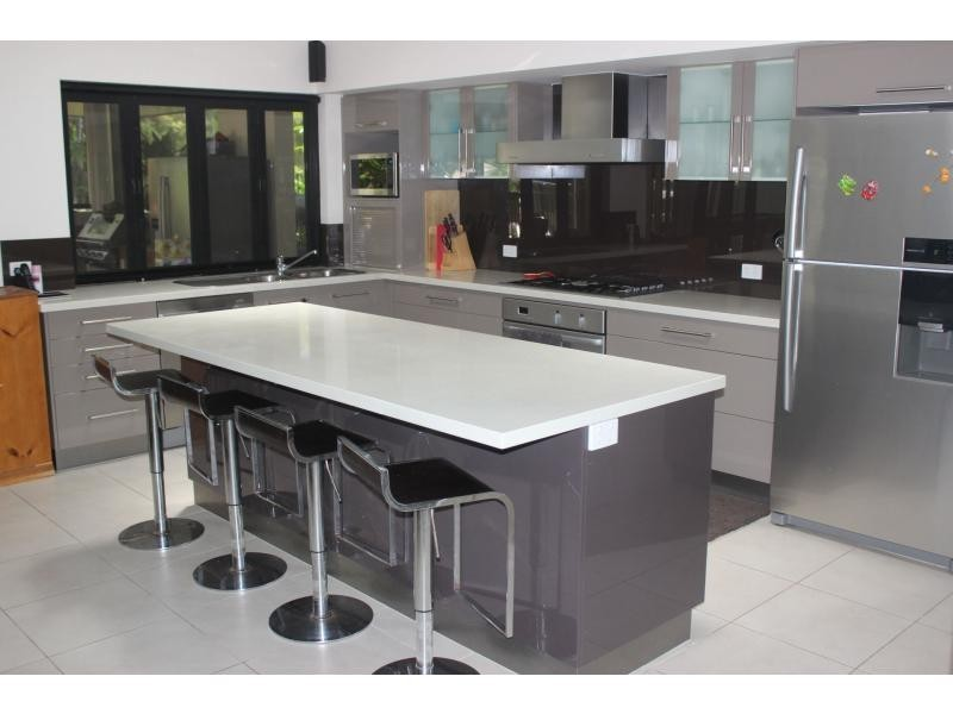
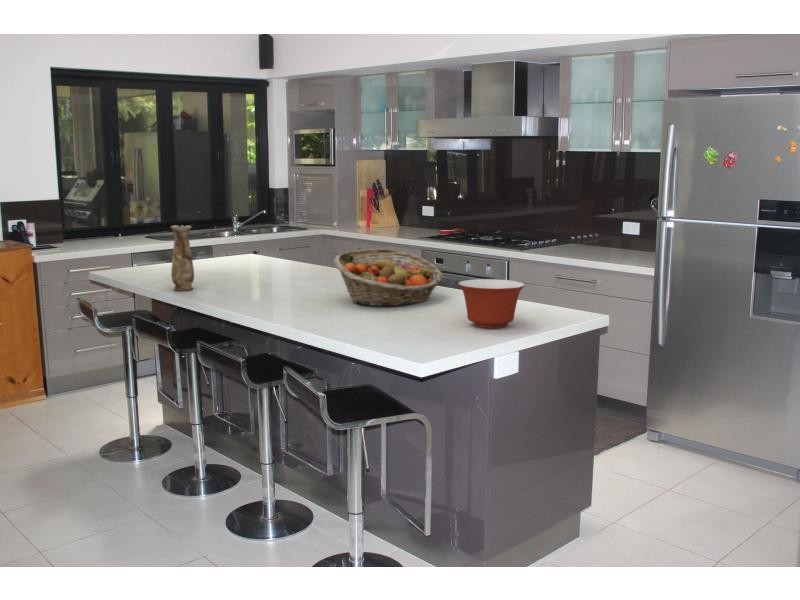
+ fruit basket (388, 276)
+ mixing bowl (490, 304)
+ vase (182, 257)
